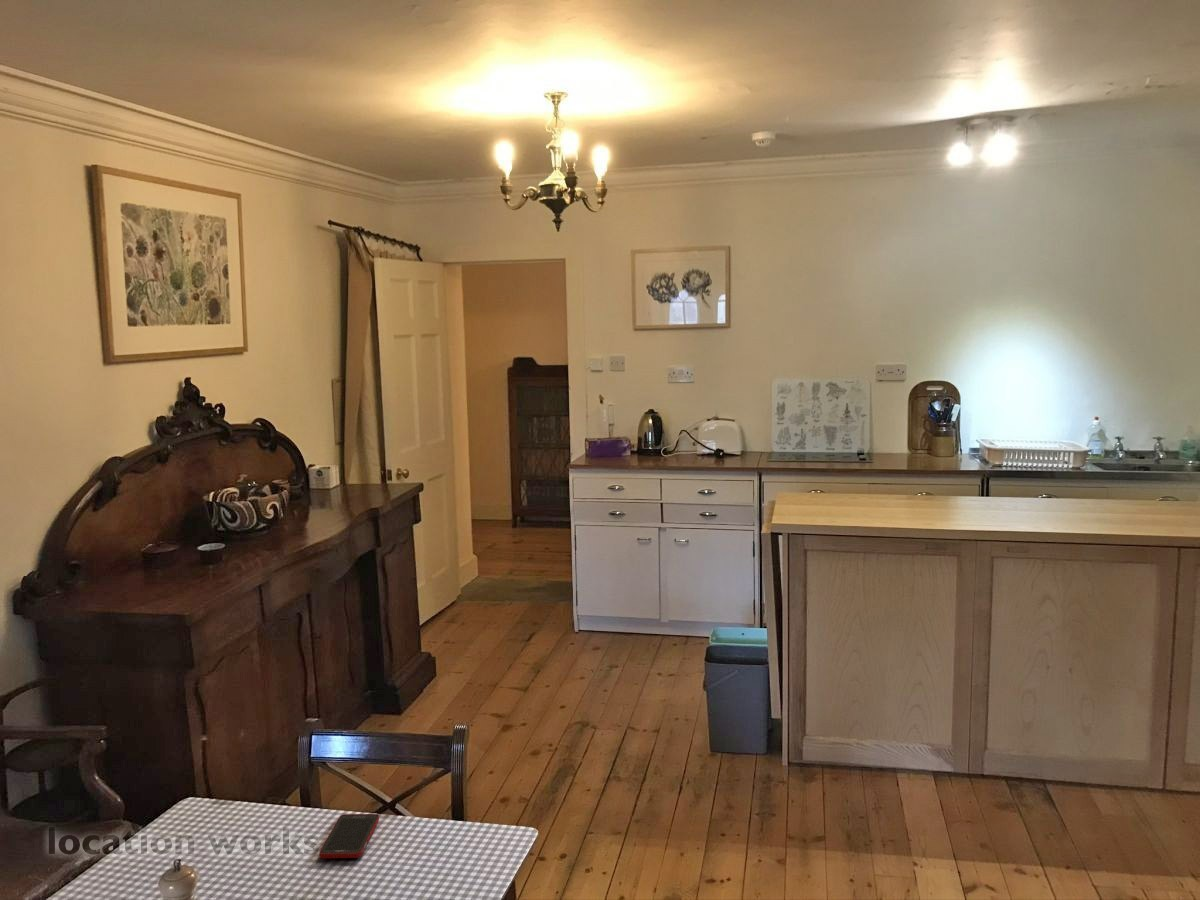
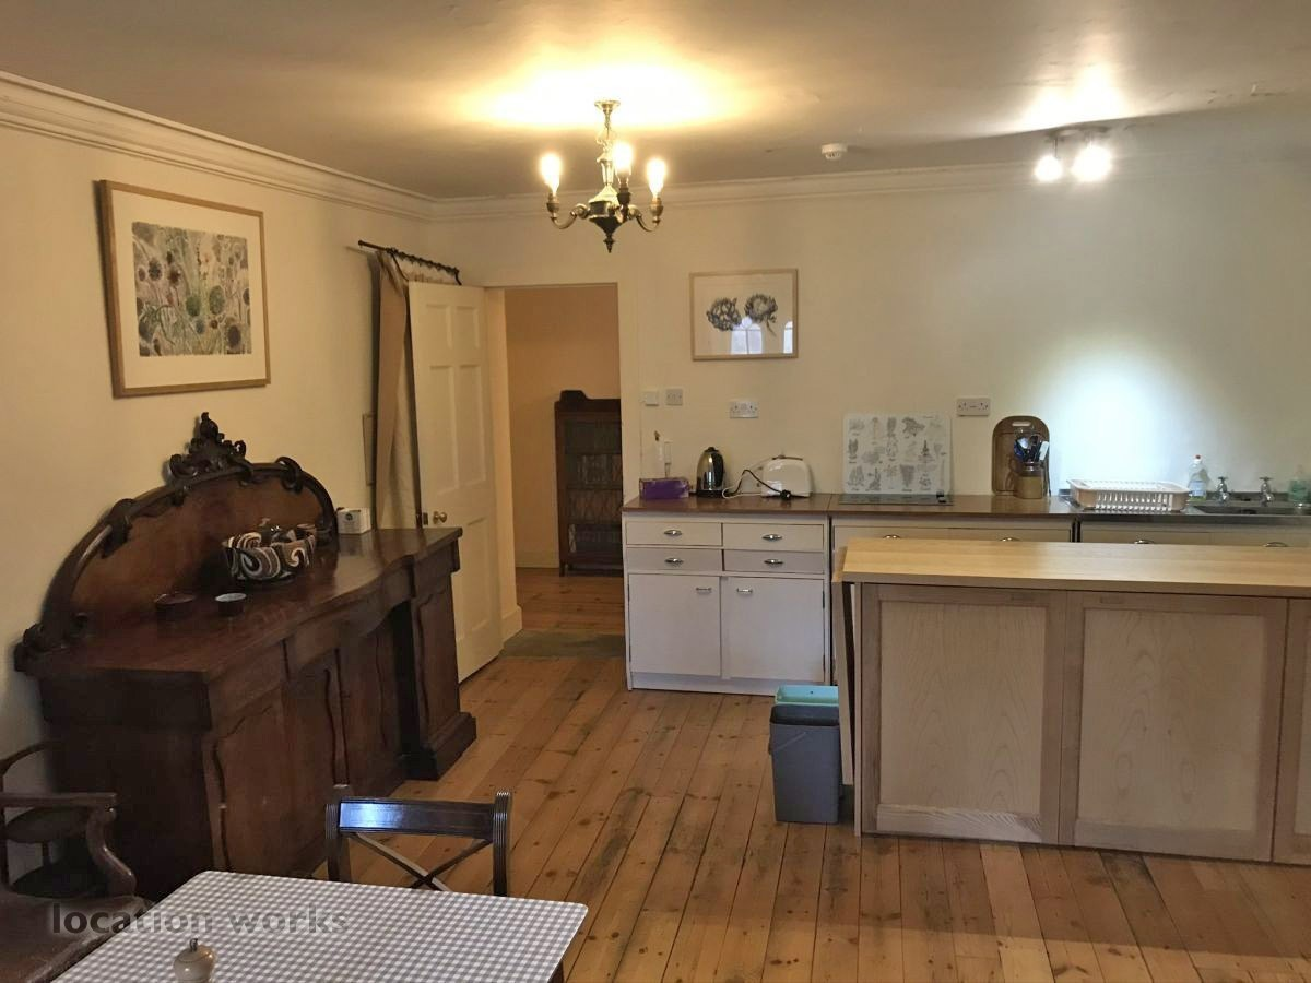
- cell phone (350, 835)
